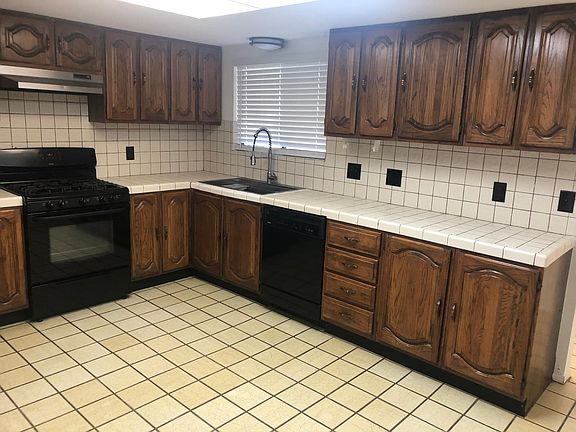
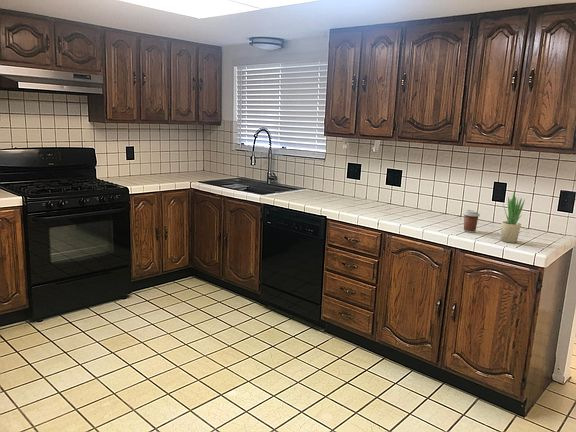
+ potted plant (513, 215)
+ coffee cup (470, 221)
